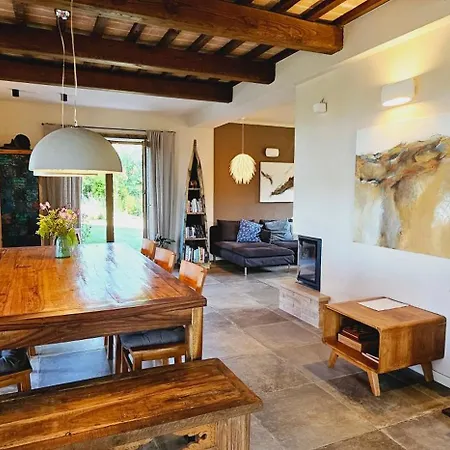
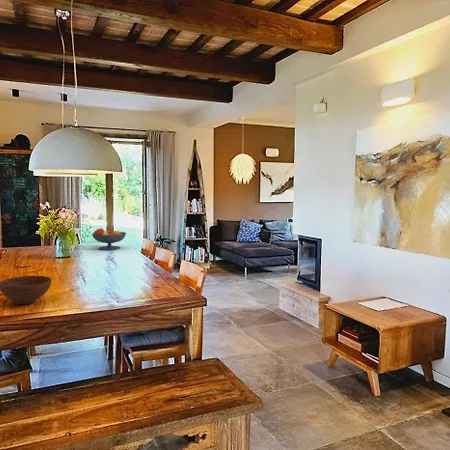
+ bowl (26, 291)
+ fruit bowl (109, 238)
